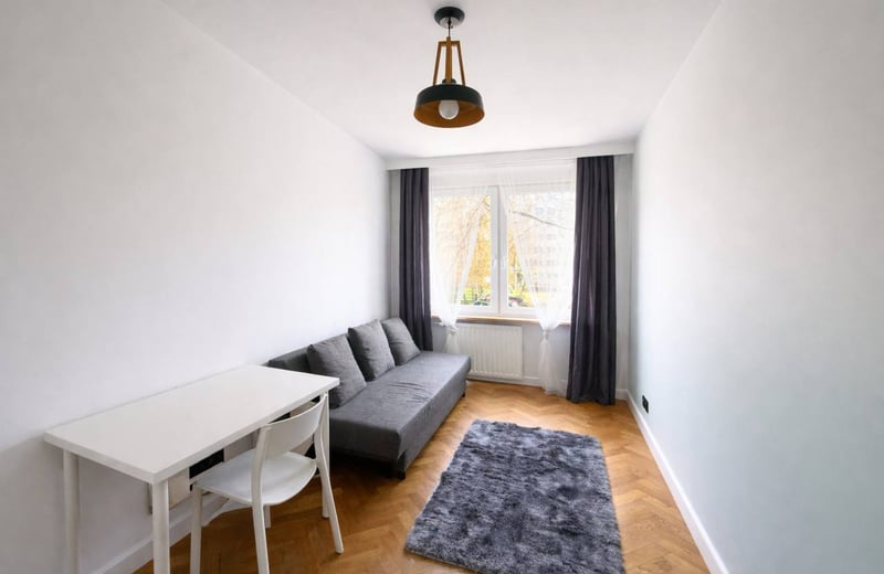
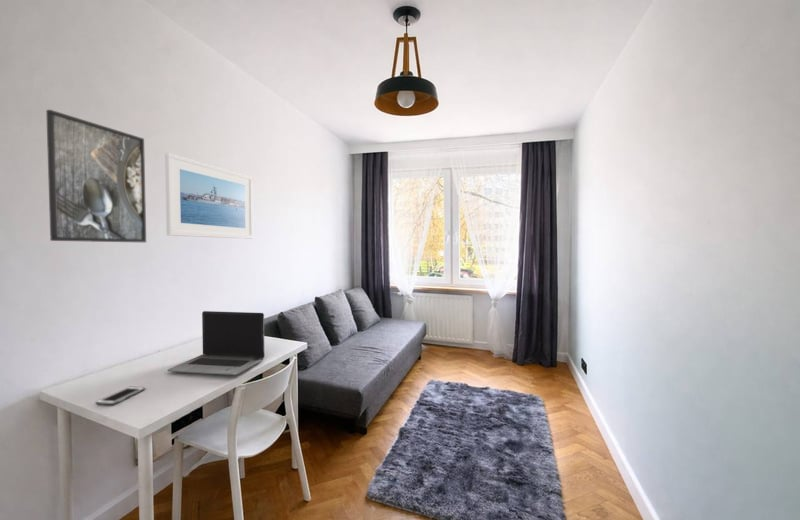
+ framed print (215, 202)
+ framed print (102, 184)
+ cell phone (121, 395)
+ laptop computer (218, 341)
